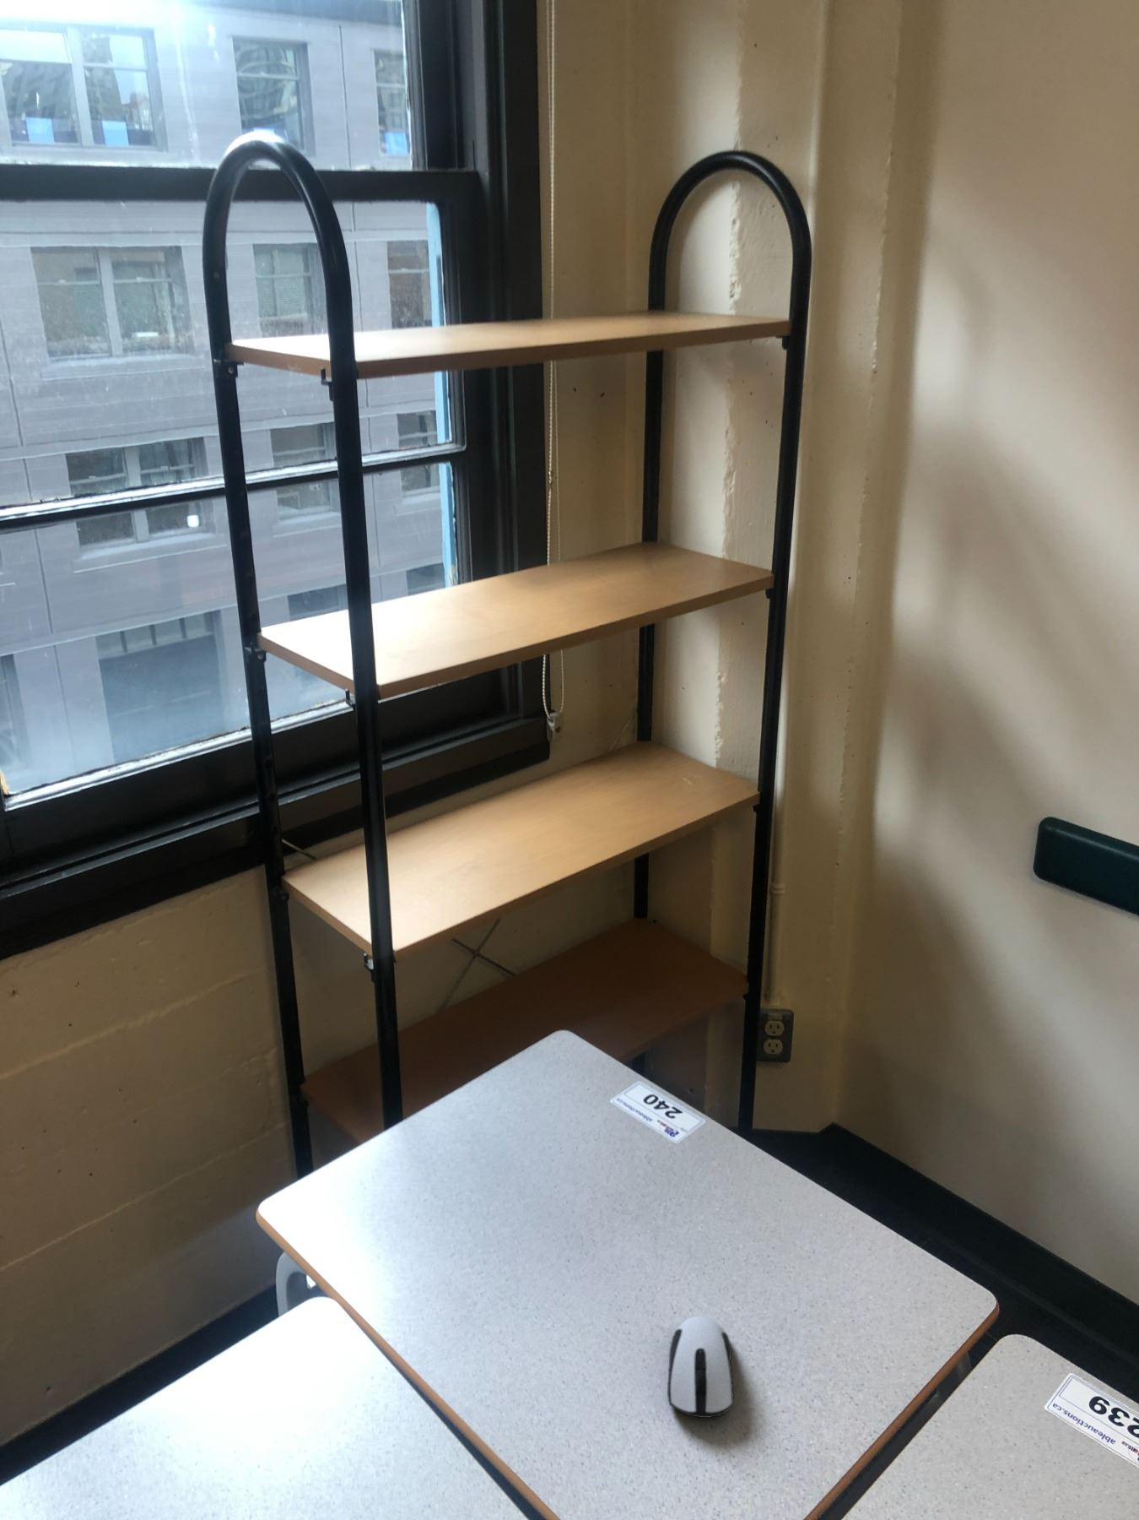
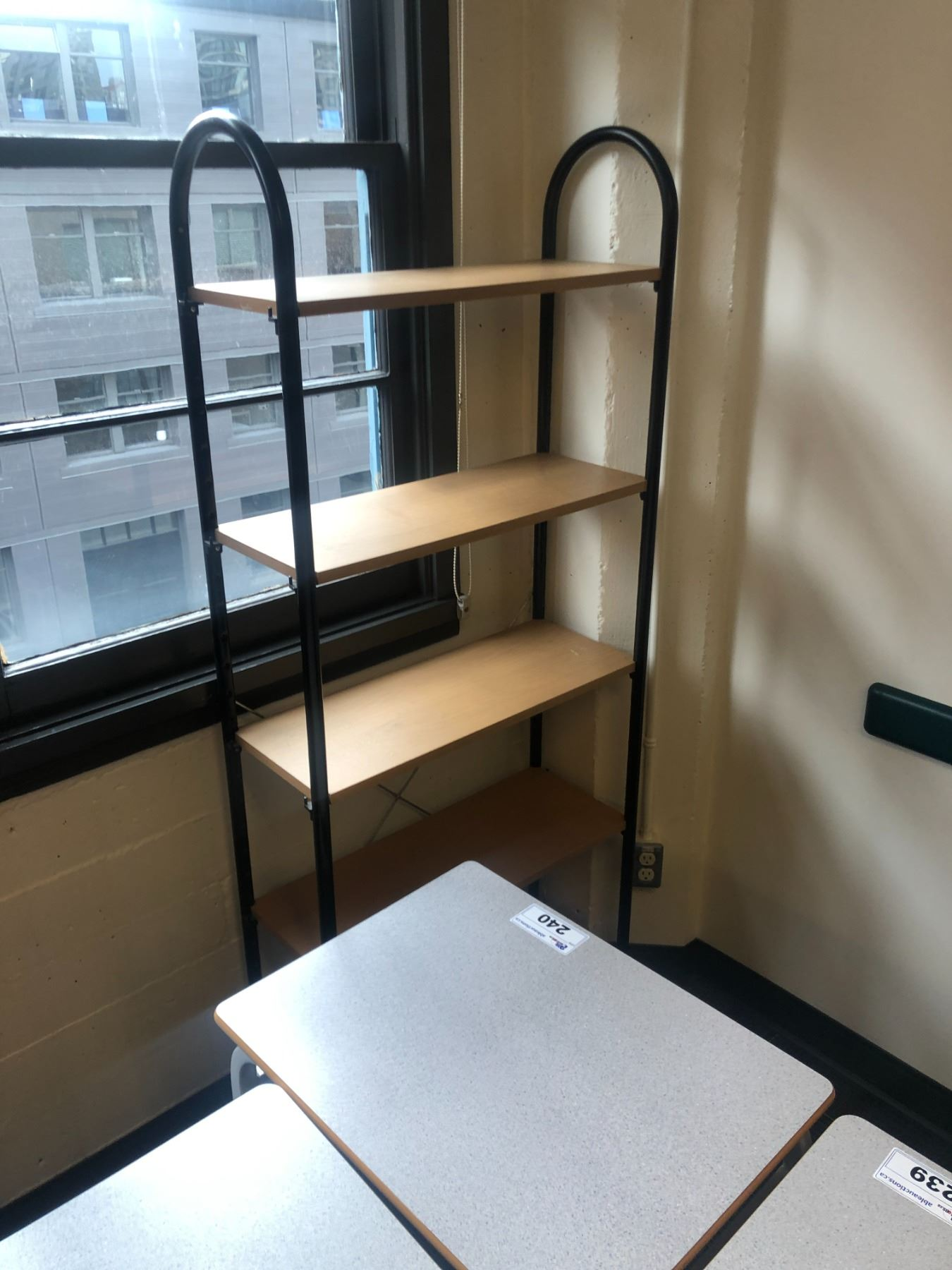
- computer mouse (701, 1358)
